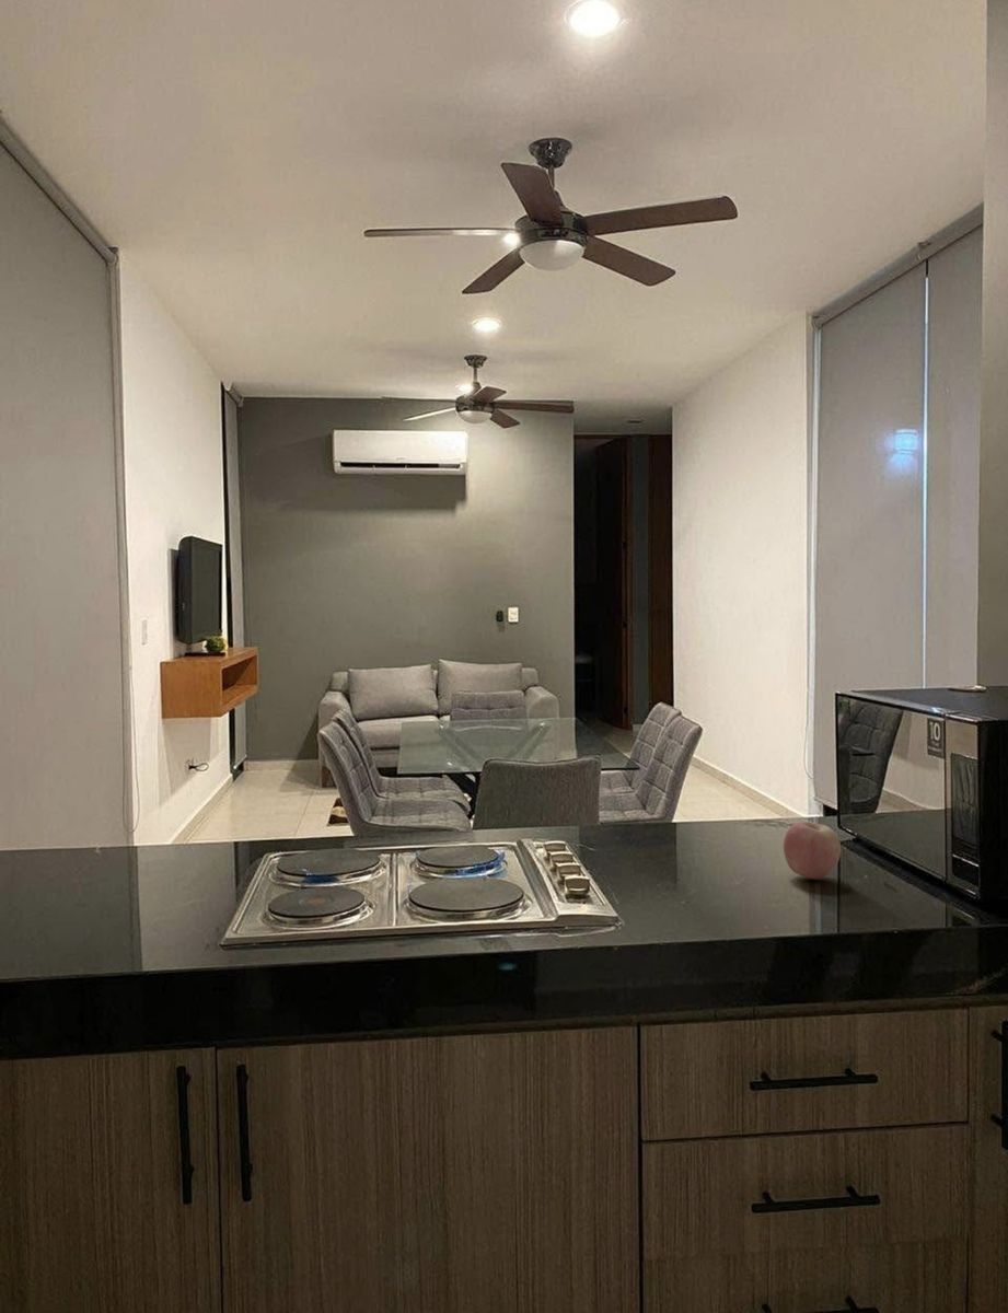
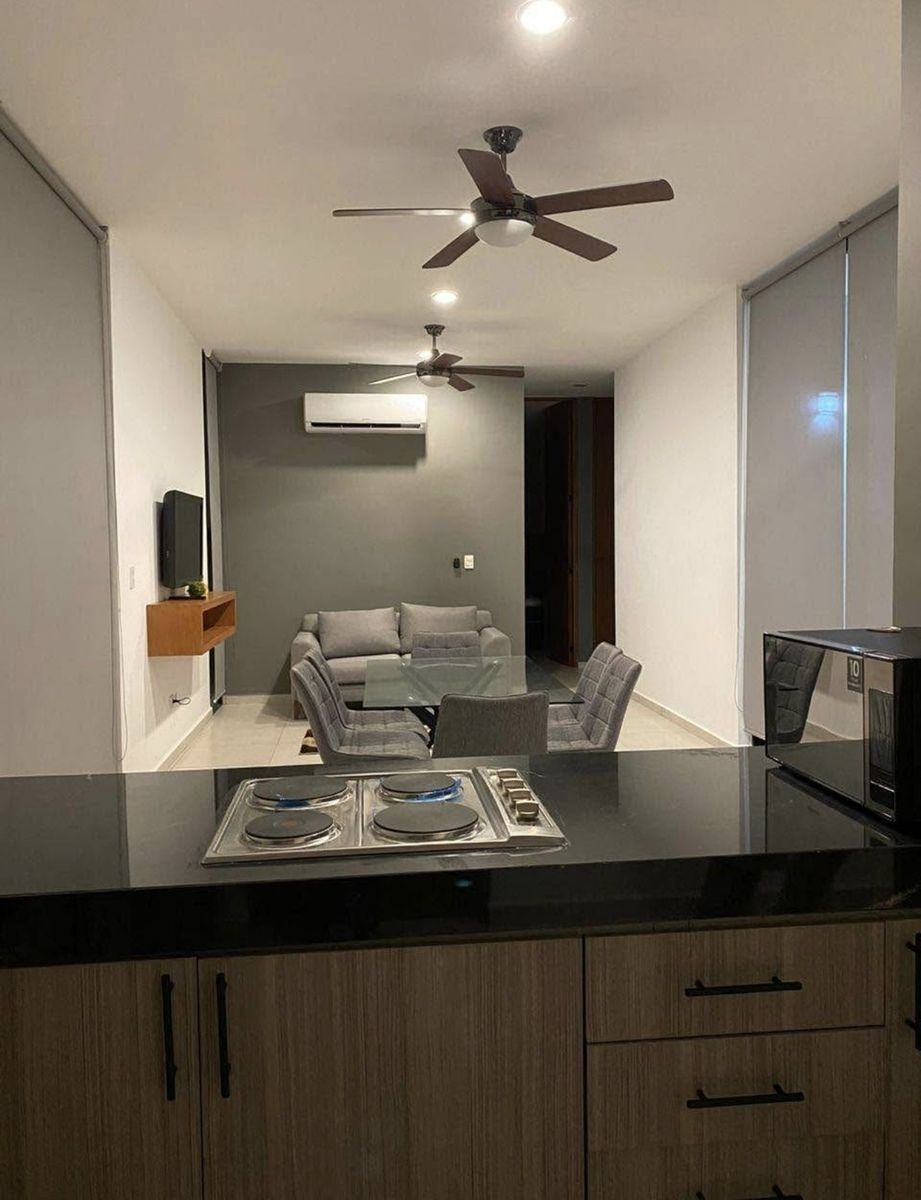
- apple (811, 850)
